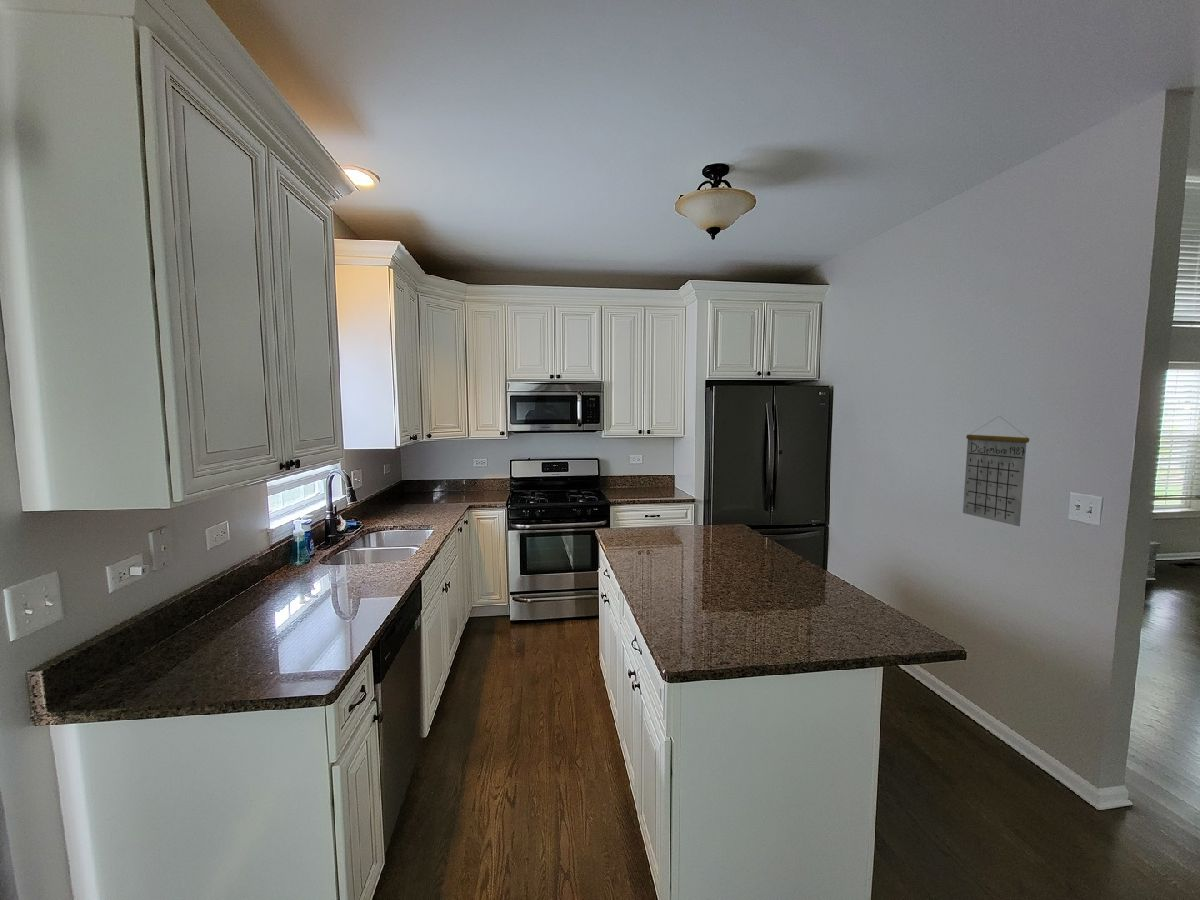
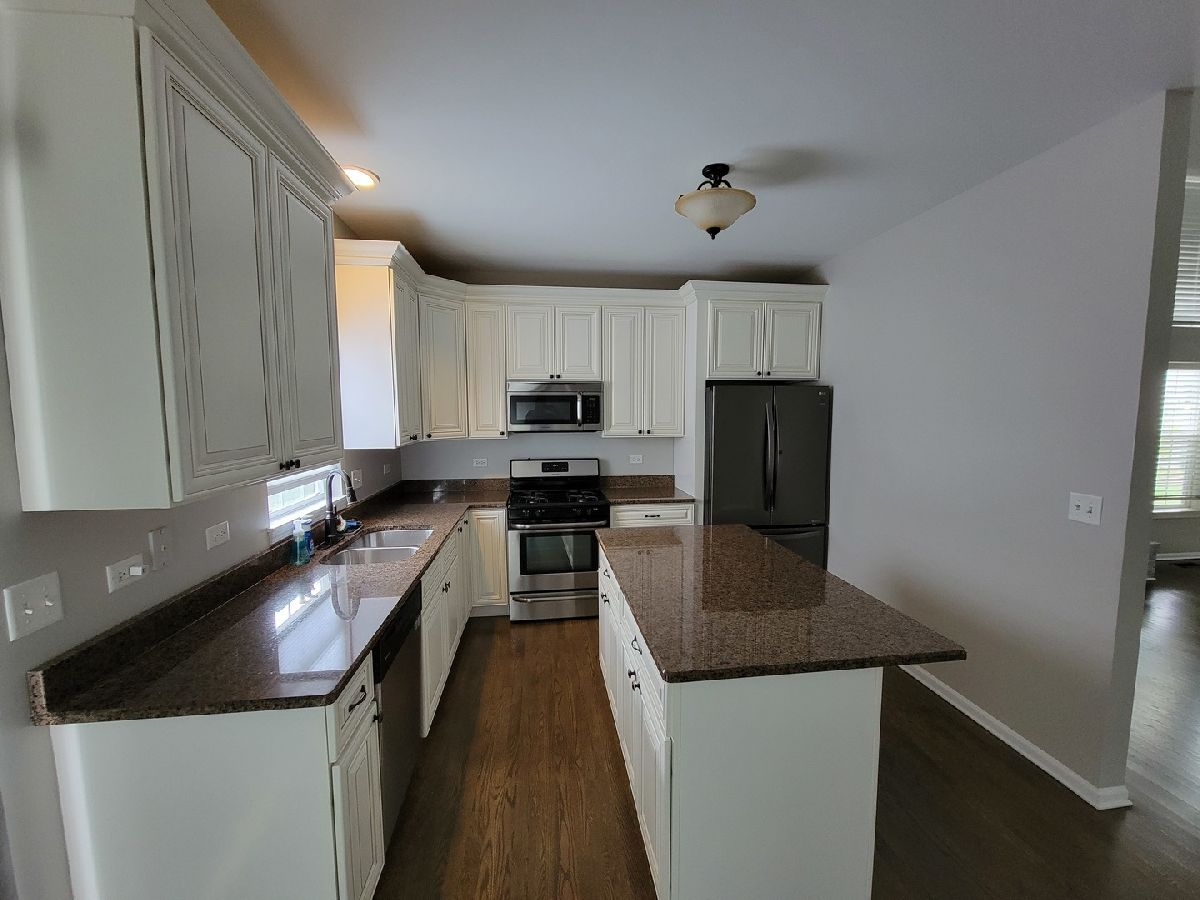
- calendar (993, 468)
